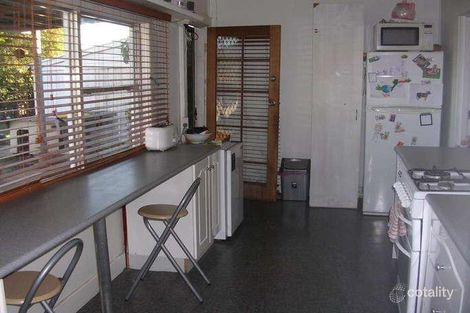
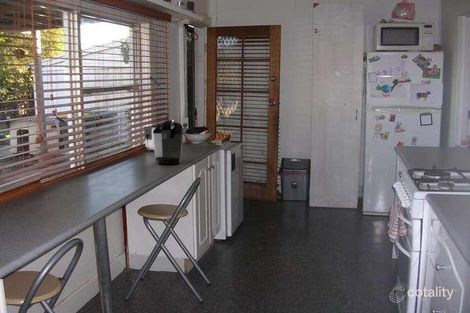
+ coffee maker (161, 141)
